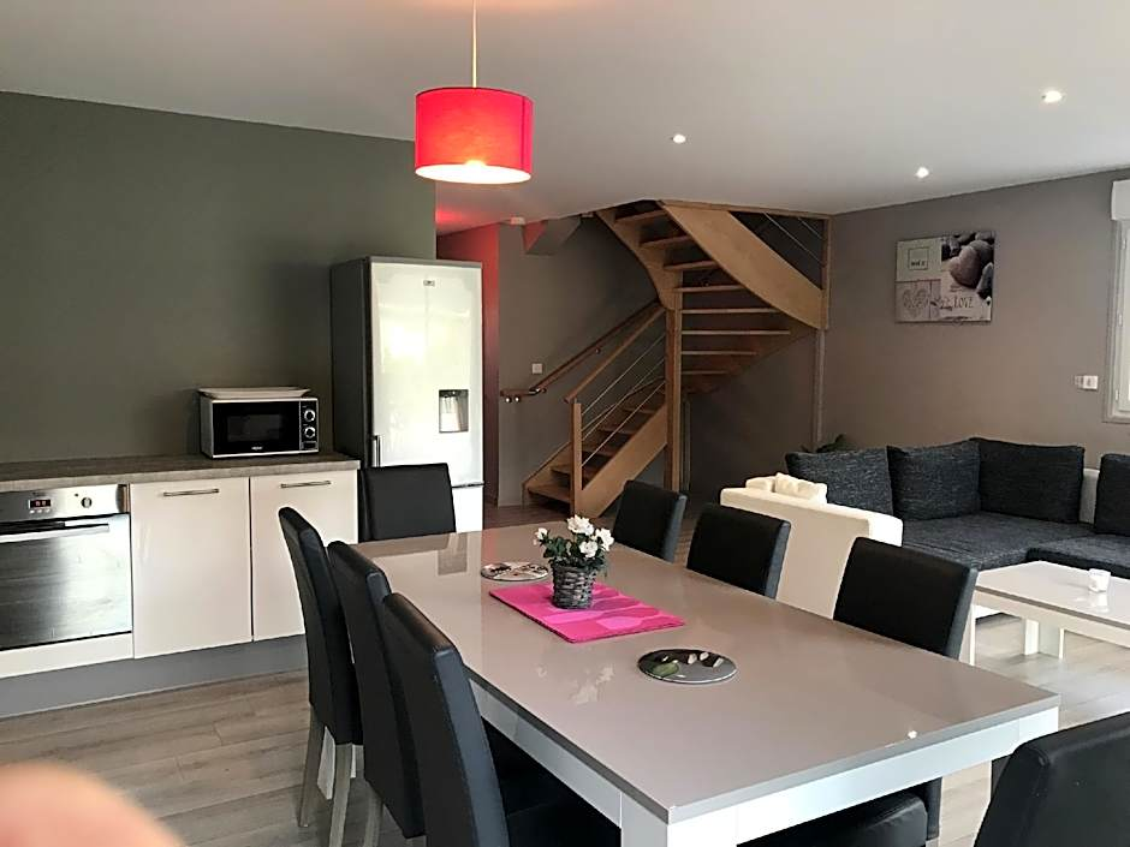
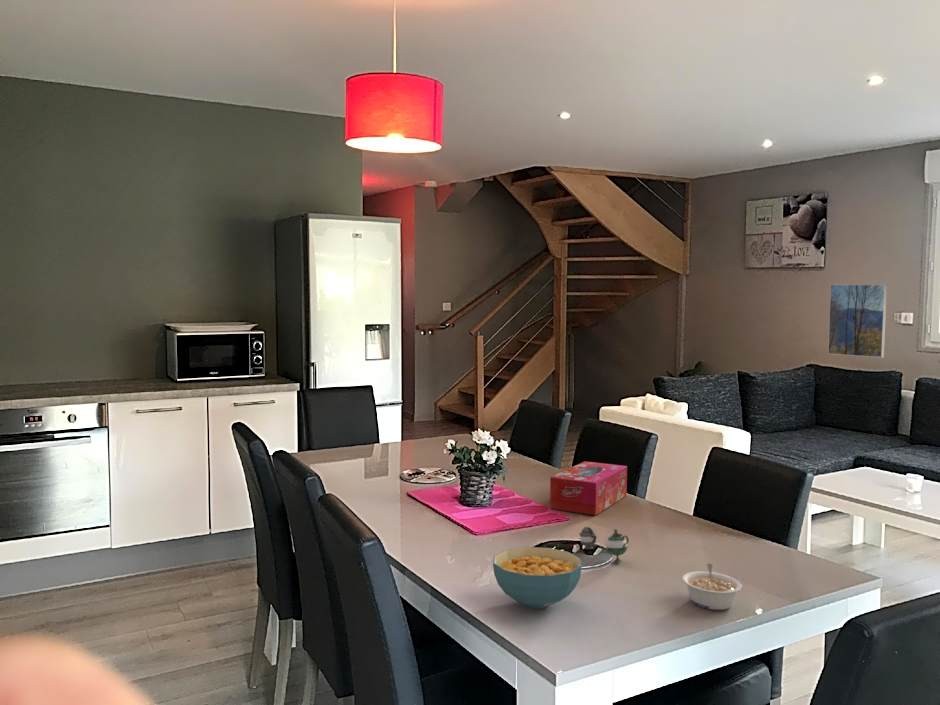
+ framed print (856, 320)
+ cereal bowl (536, 582)
+ legume (709, 588)
+ teapot (607, 541)
+ tissue box (589, 486)
